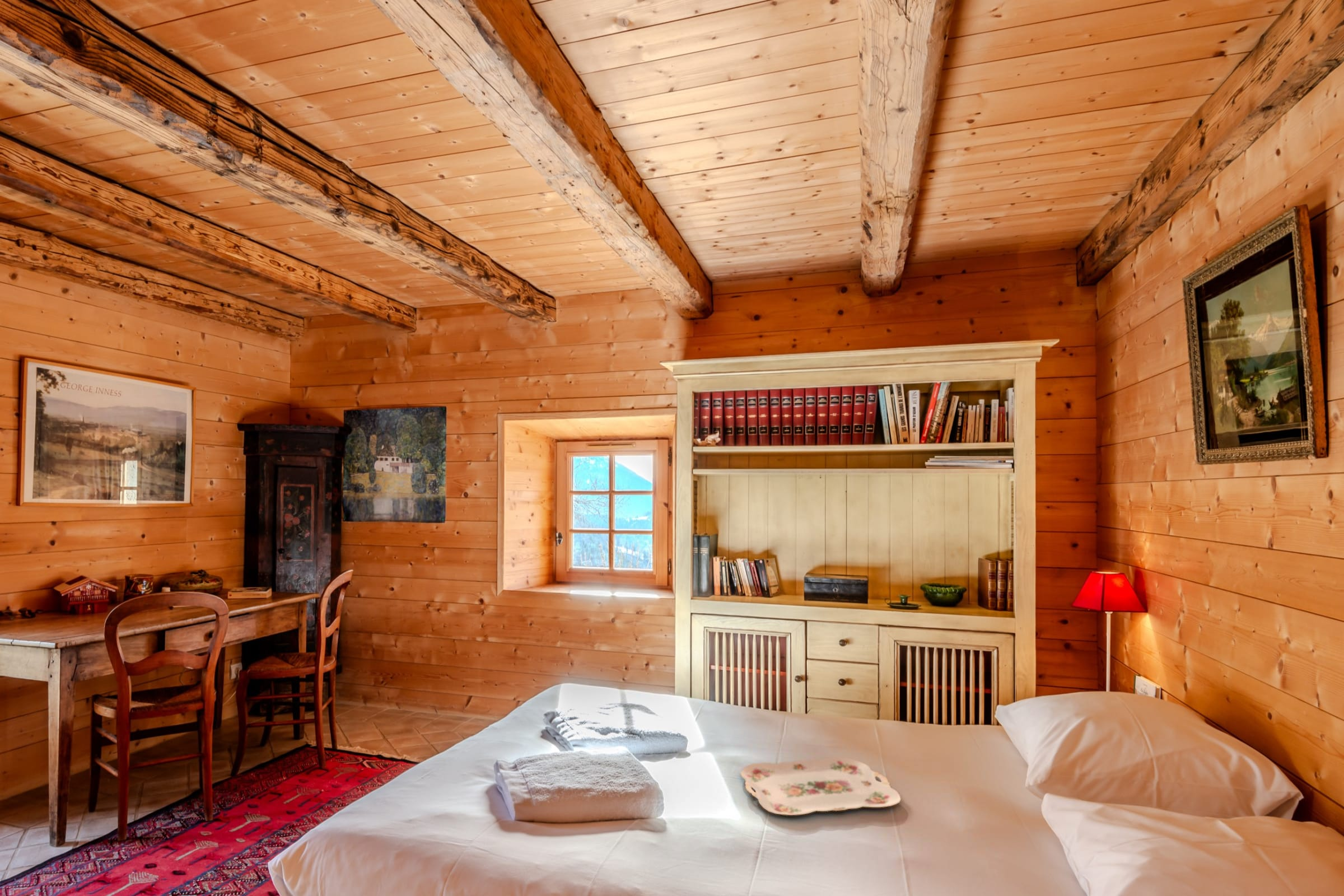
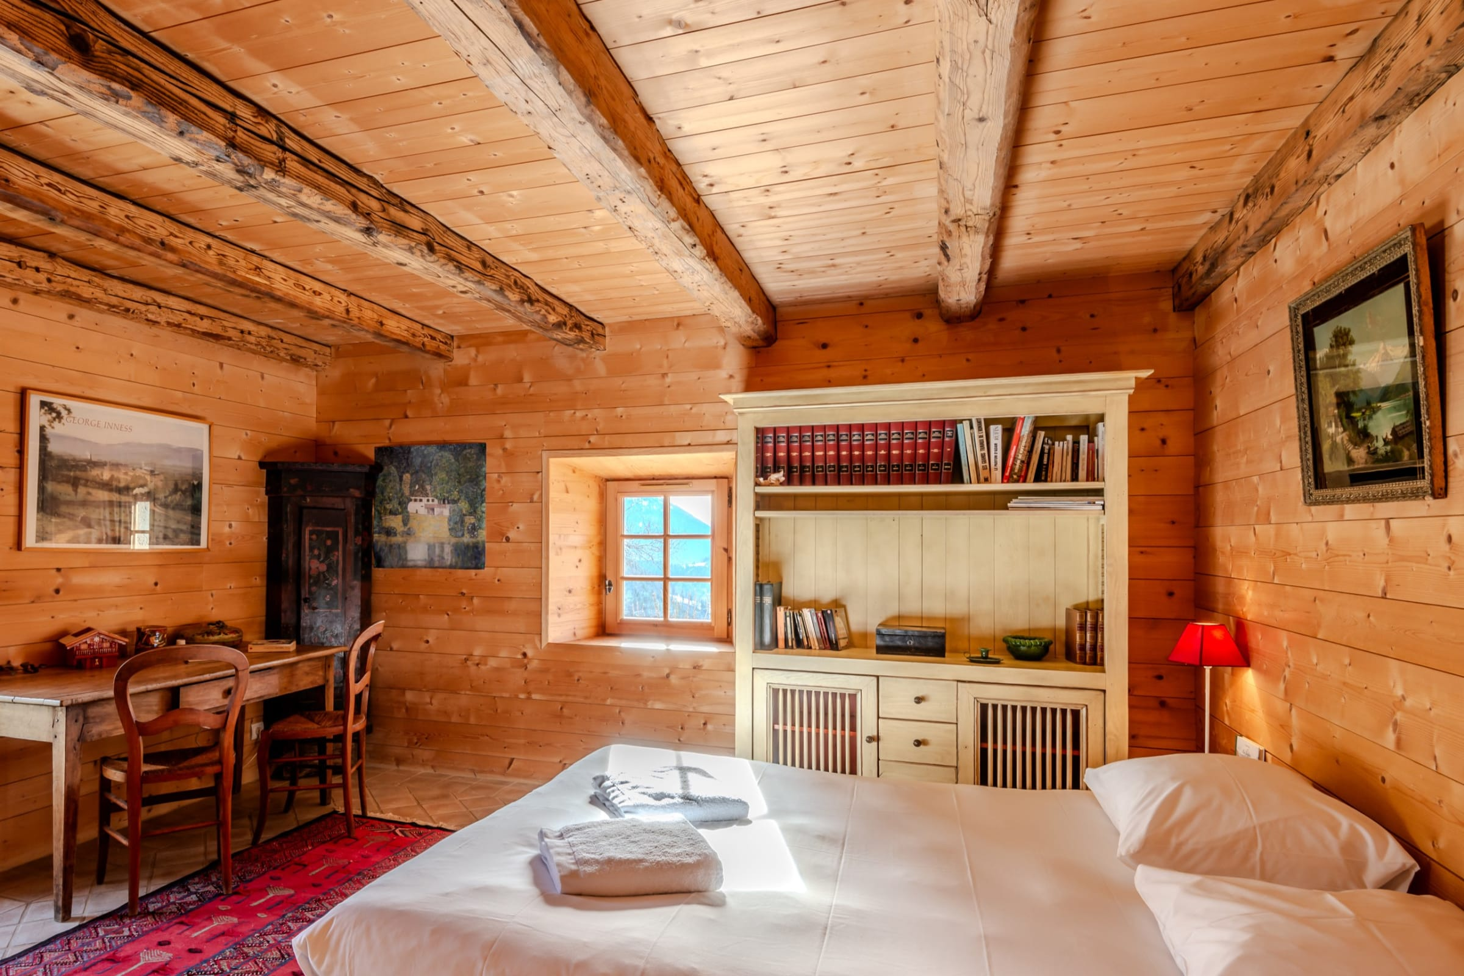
- serving tray (817, 786)
